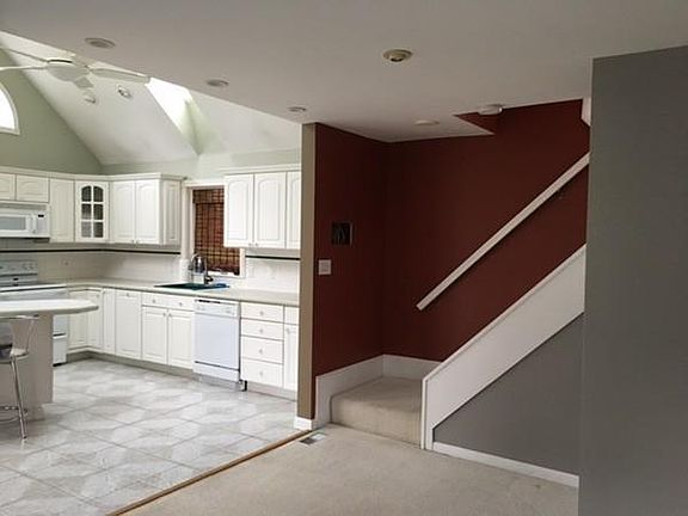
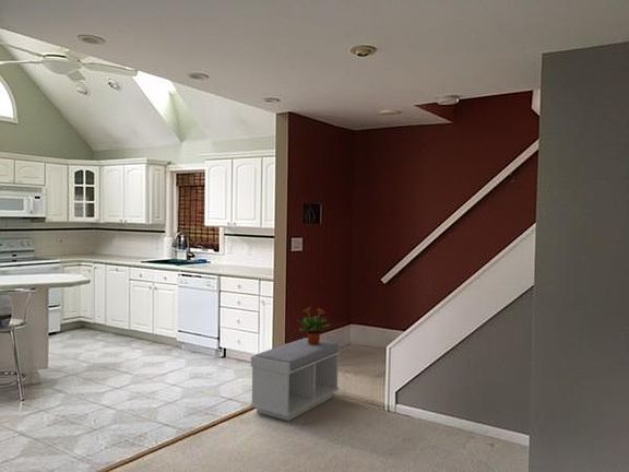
+ potted plant (313, 324)
+ bench (297, 375)
